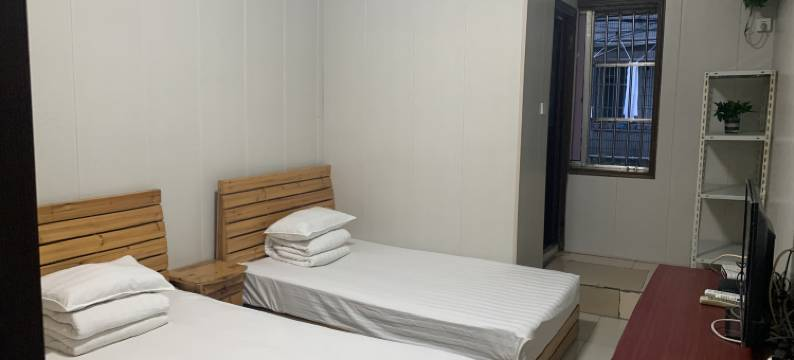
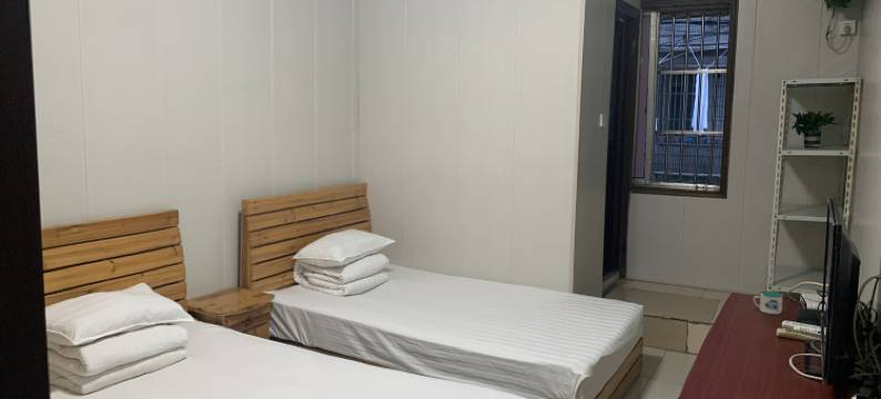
+ mug (768, 301)
